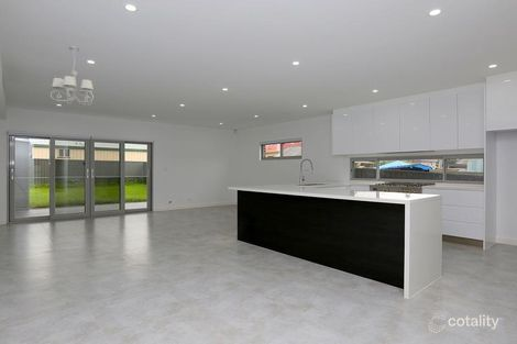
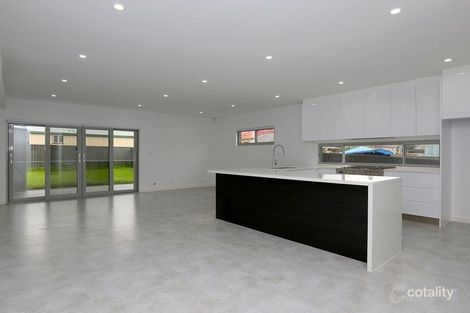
- chandelier (72, 74)
